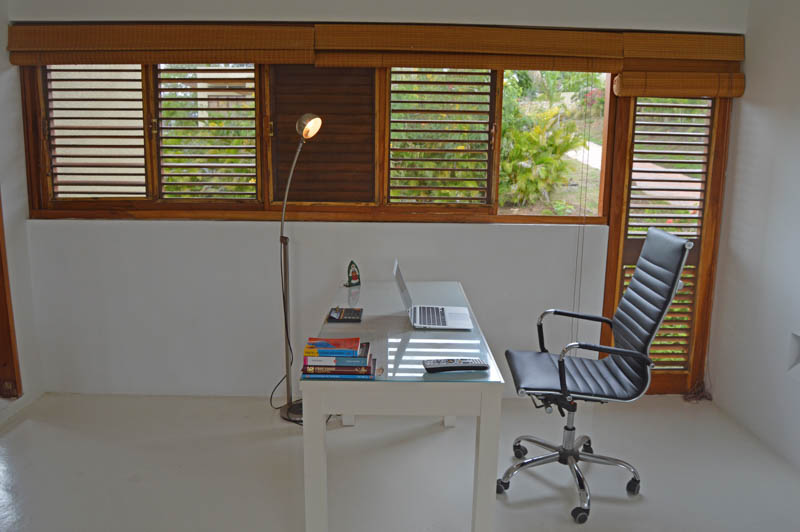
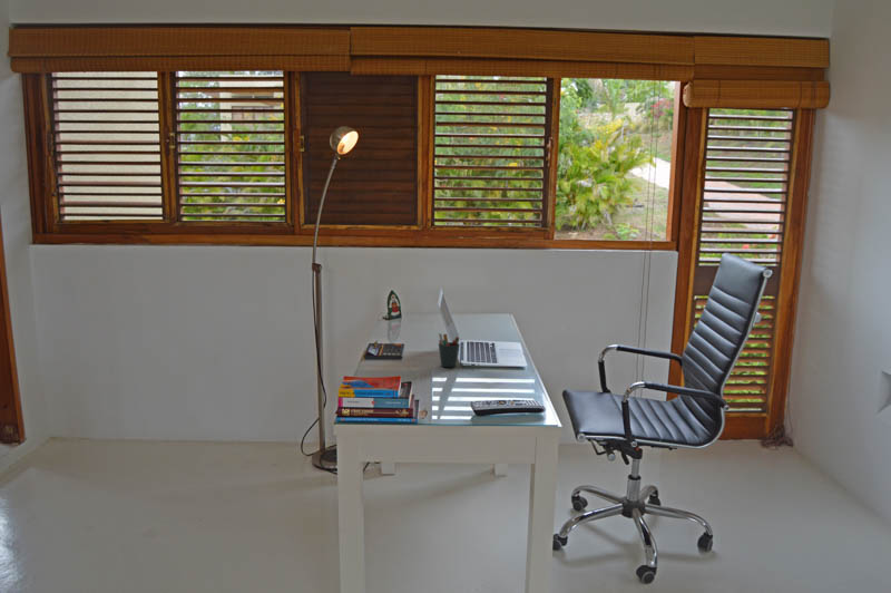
+ pen holder (448, 349)
